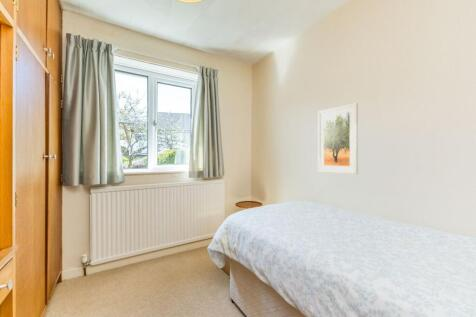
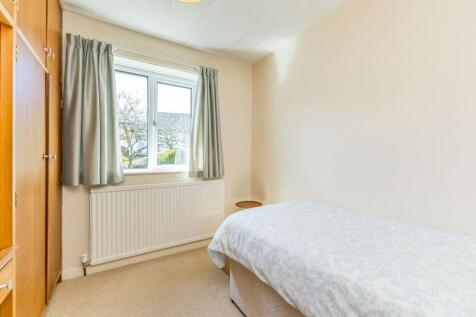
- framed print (336, 140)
